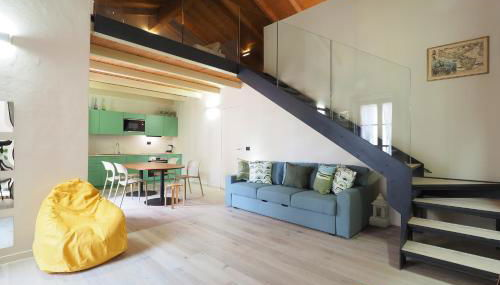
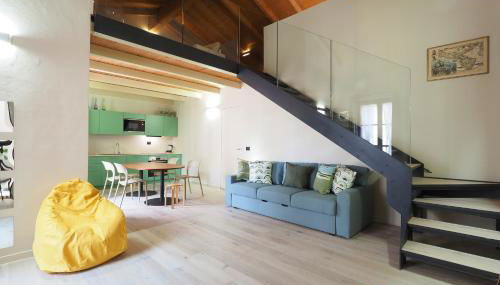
- lantern (381, 209)
